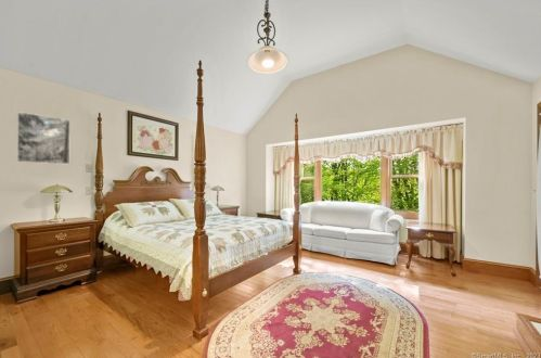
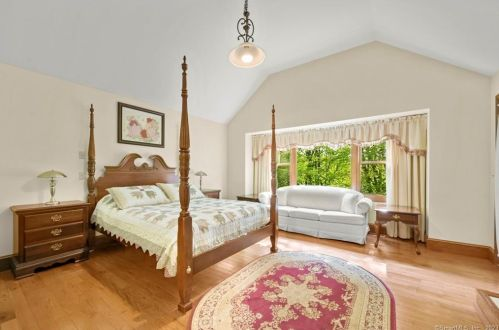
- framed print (44, 139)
